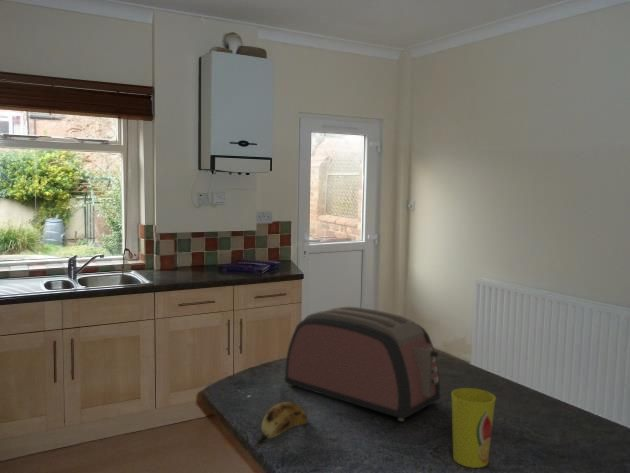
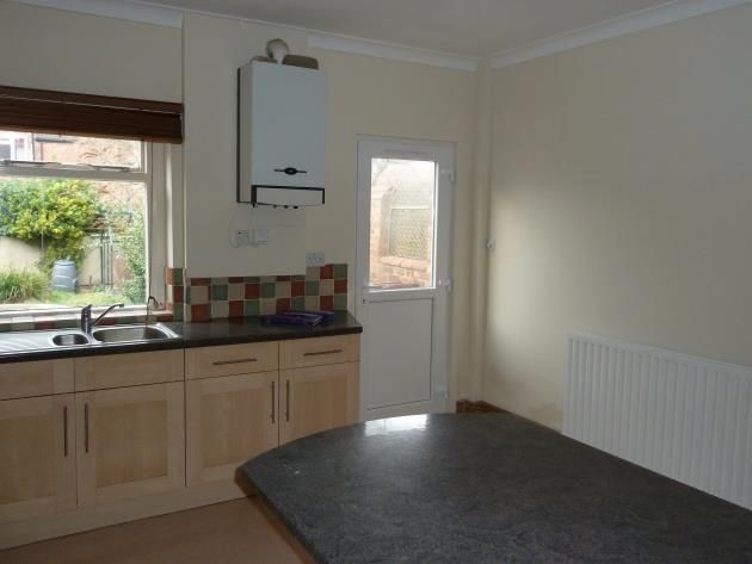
- cup (471, 427)
- toaster (364, 354)
- banana (283, 420)
